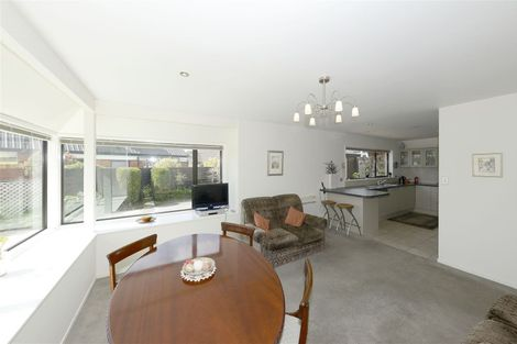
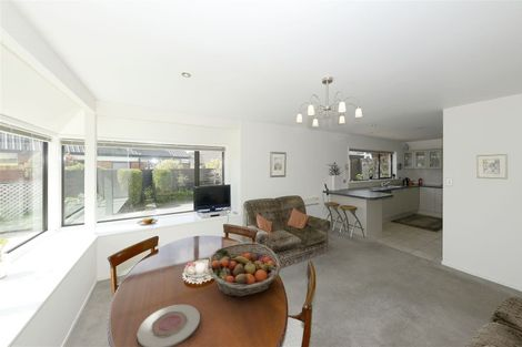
+ plate (170, 323)
+ fruit basket (244, 267)
